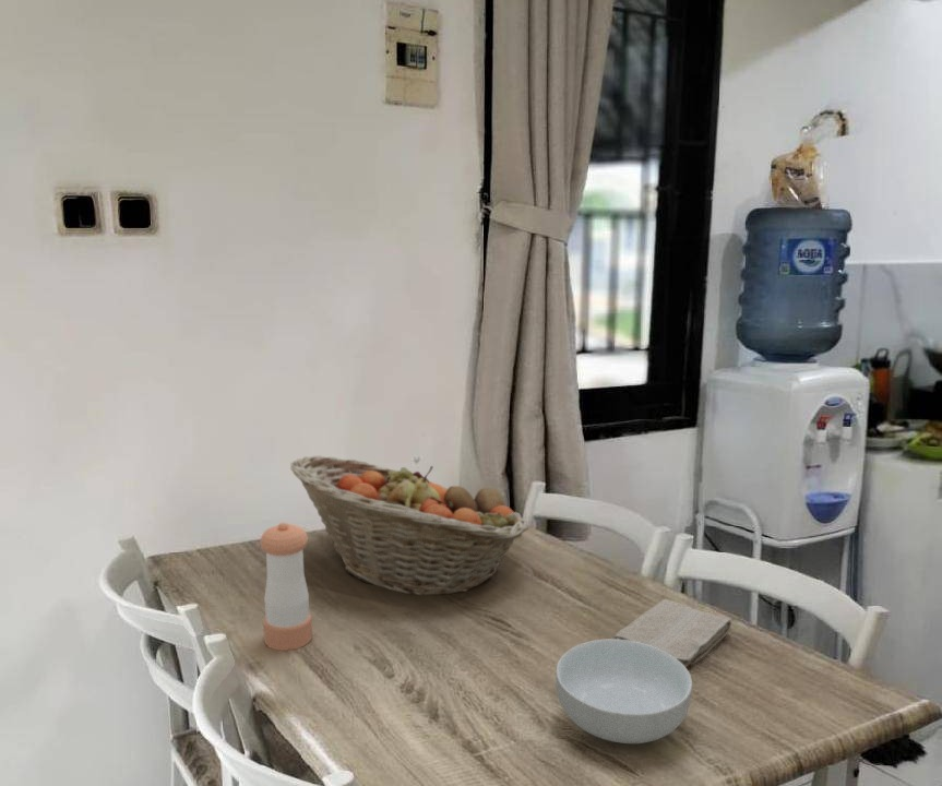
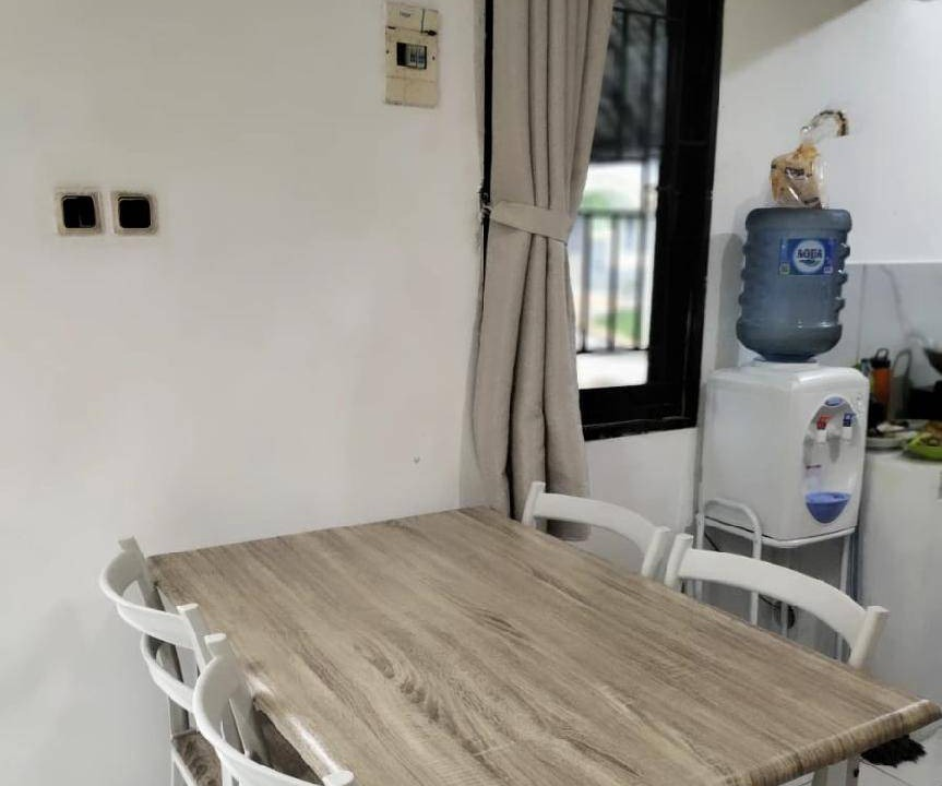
- washcloth (672, 632)
- fruit basket (407, 512)
- pepper shaker (286, 581)
- cereal bowl (621, 698)
